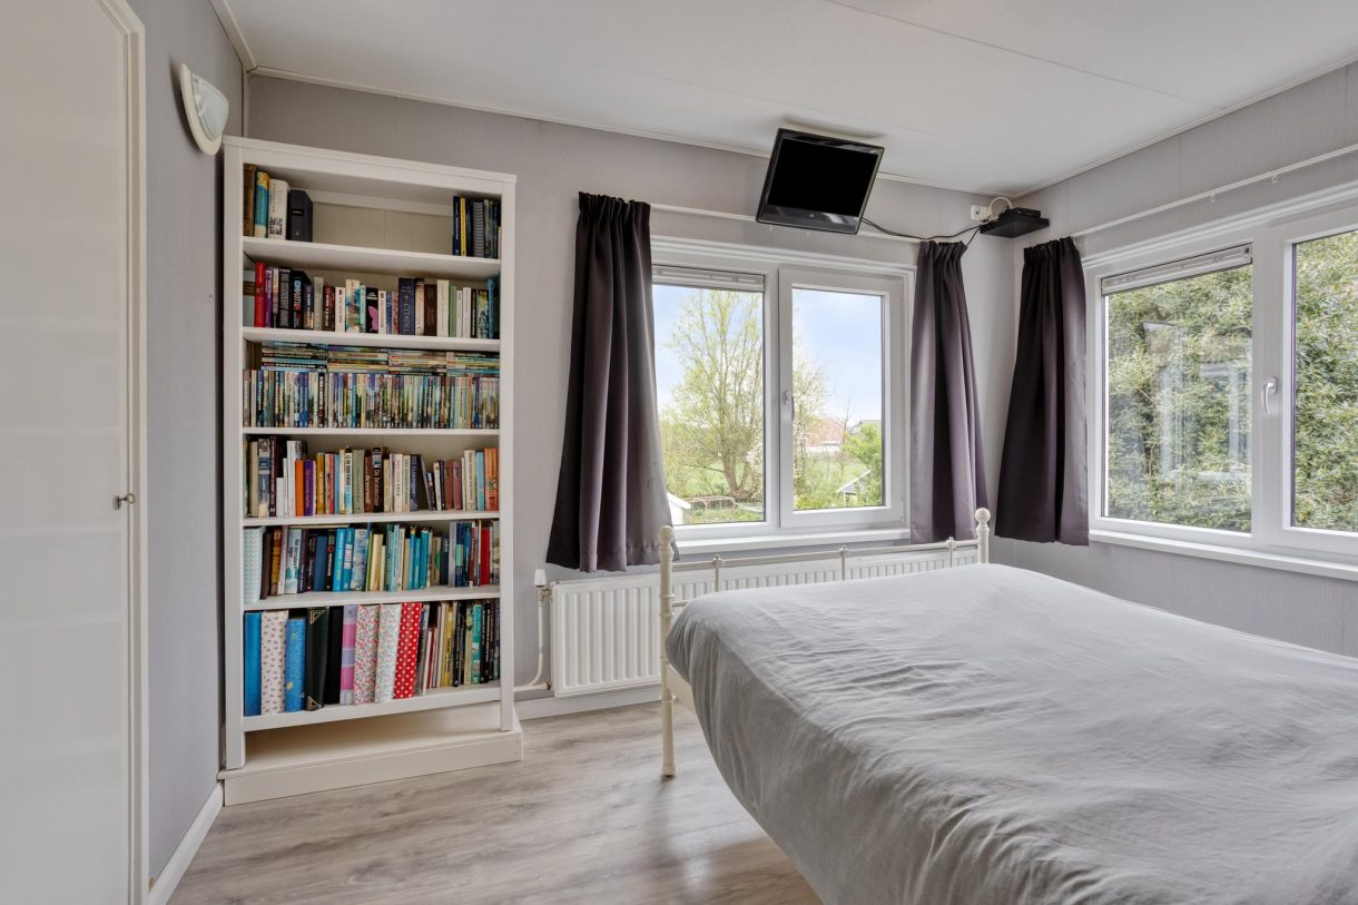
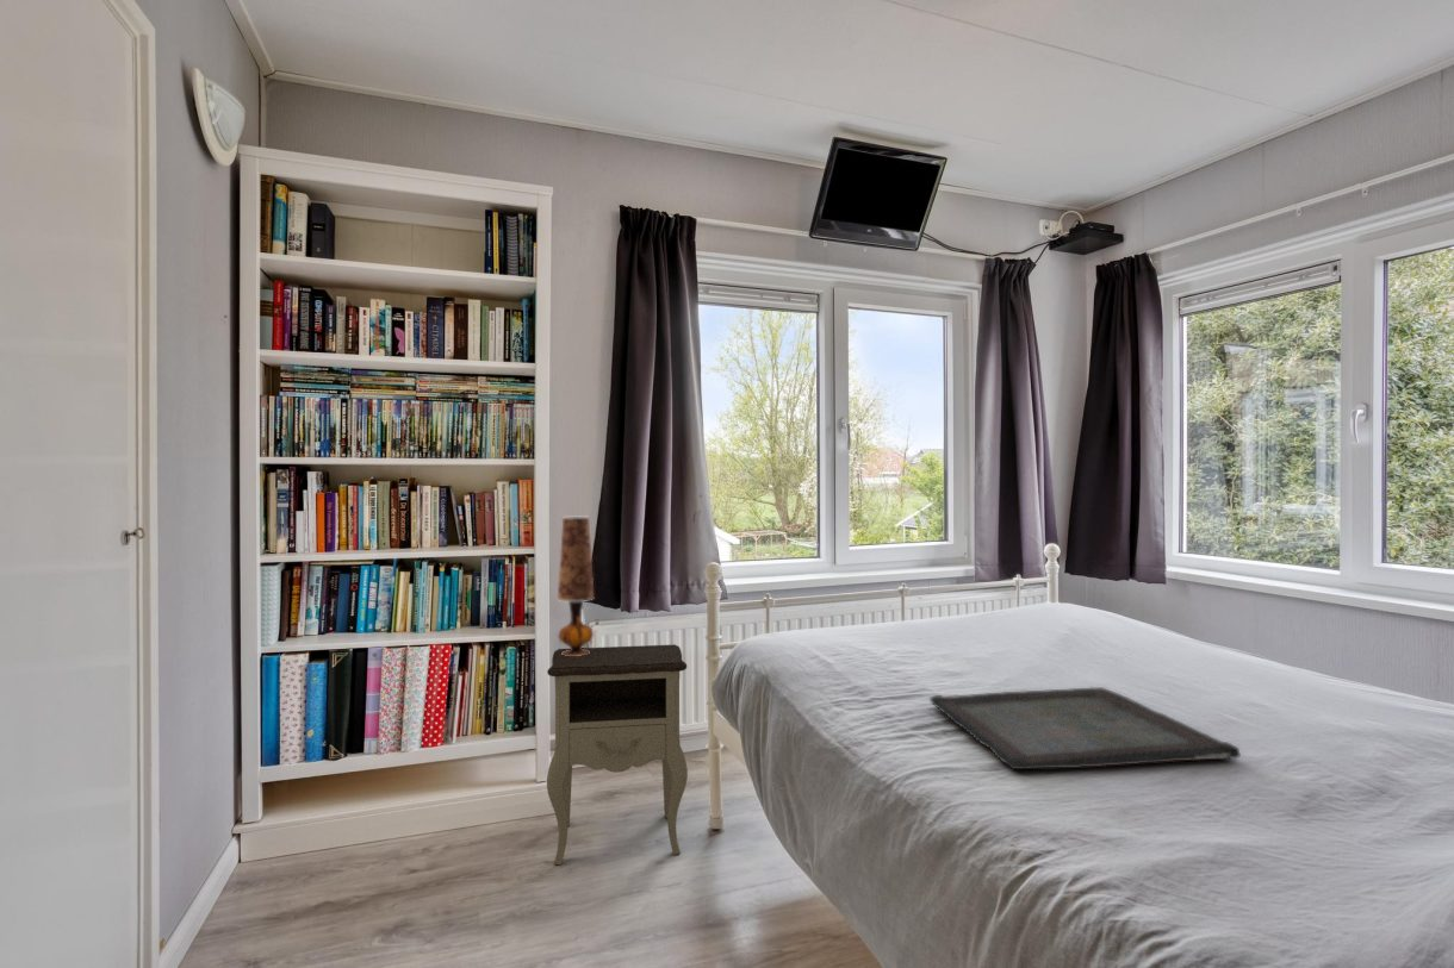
+ nightstand (617, 748)
+ serving tray (1065, 722)
+ table lamp (576, 583)
